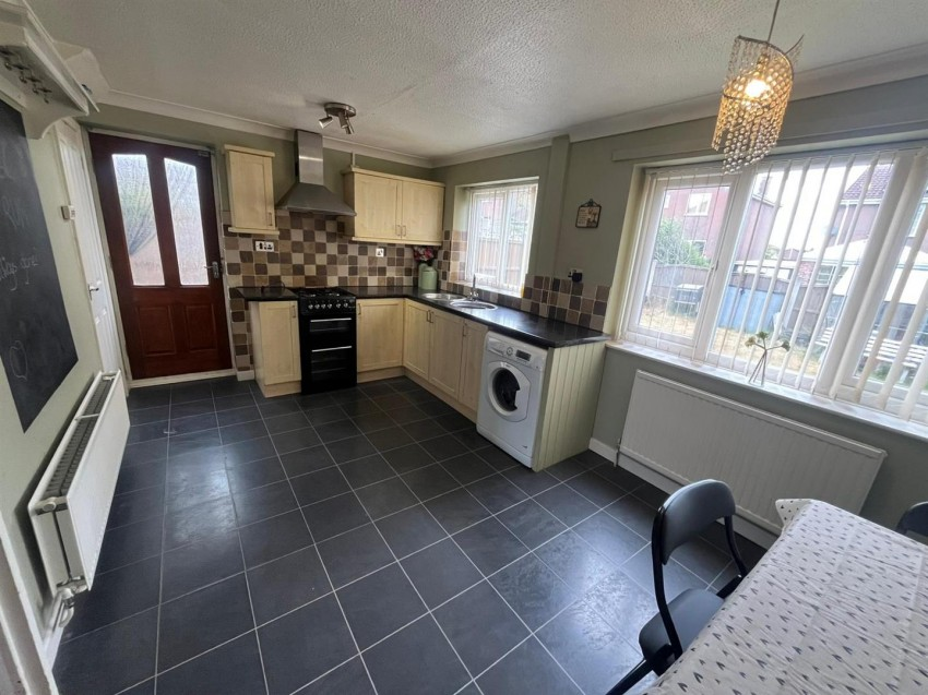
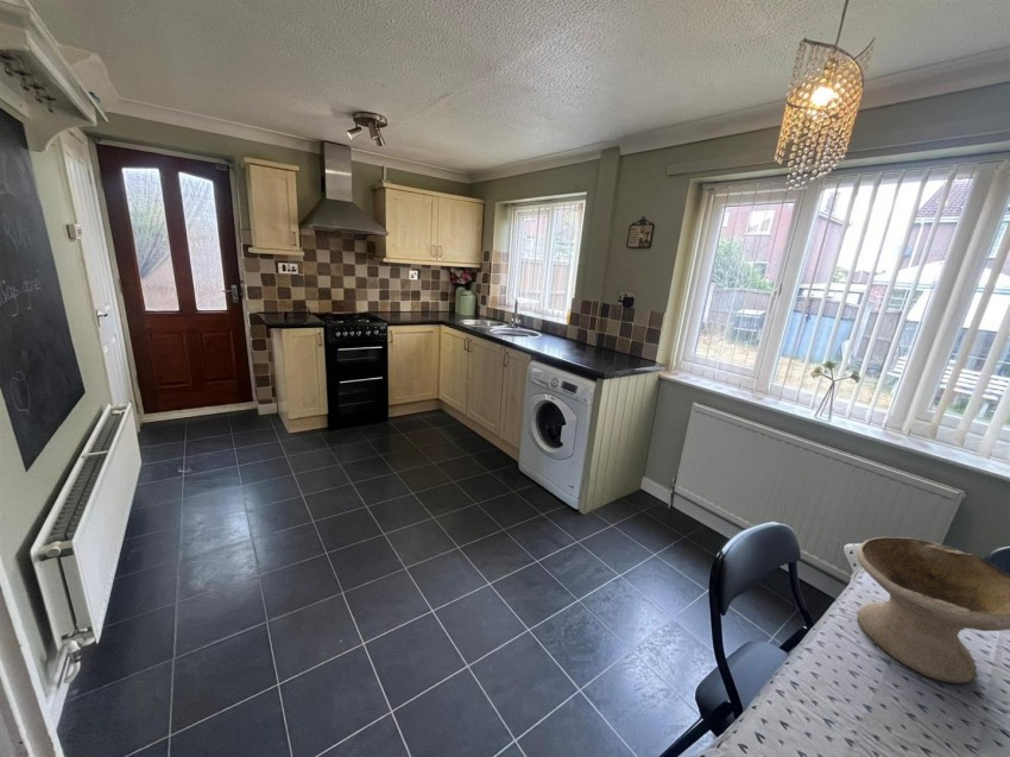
+ bowl (926, 604)
